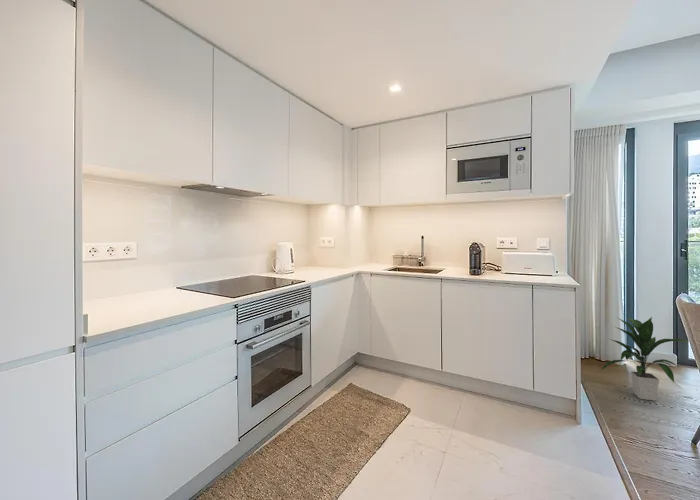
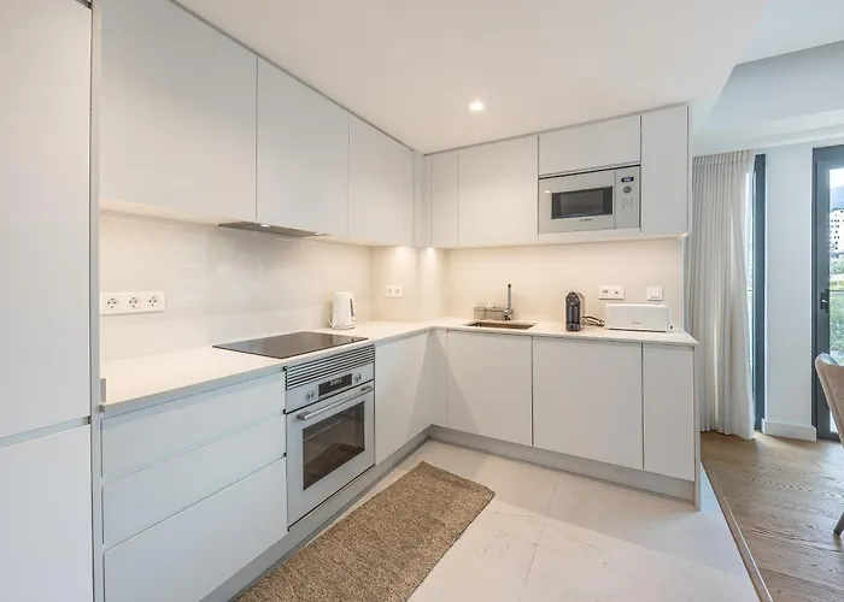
- indoor plant (639, 355)
